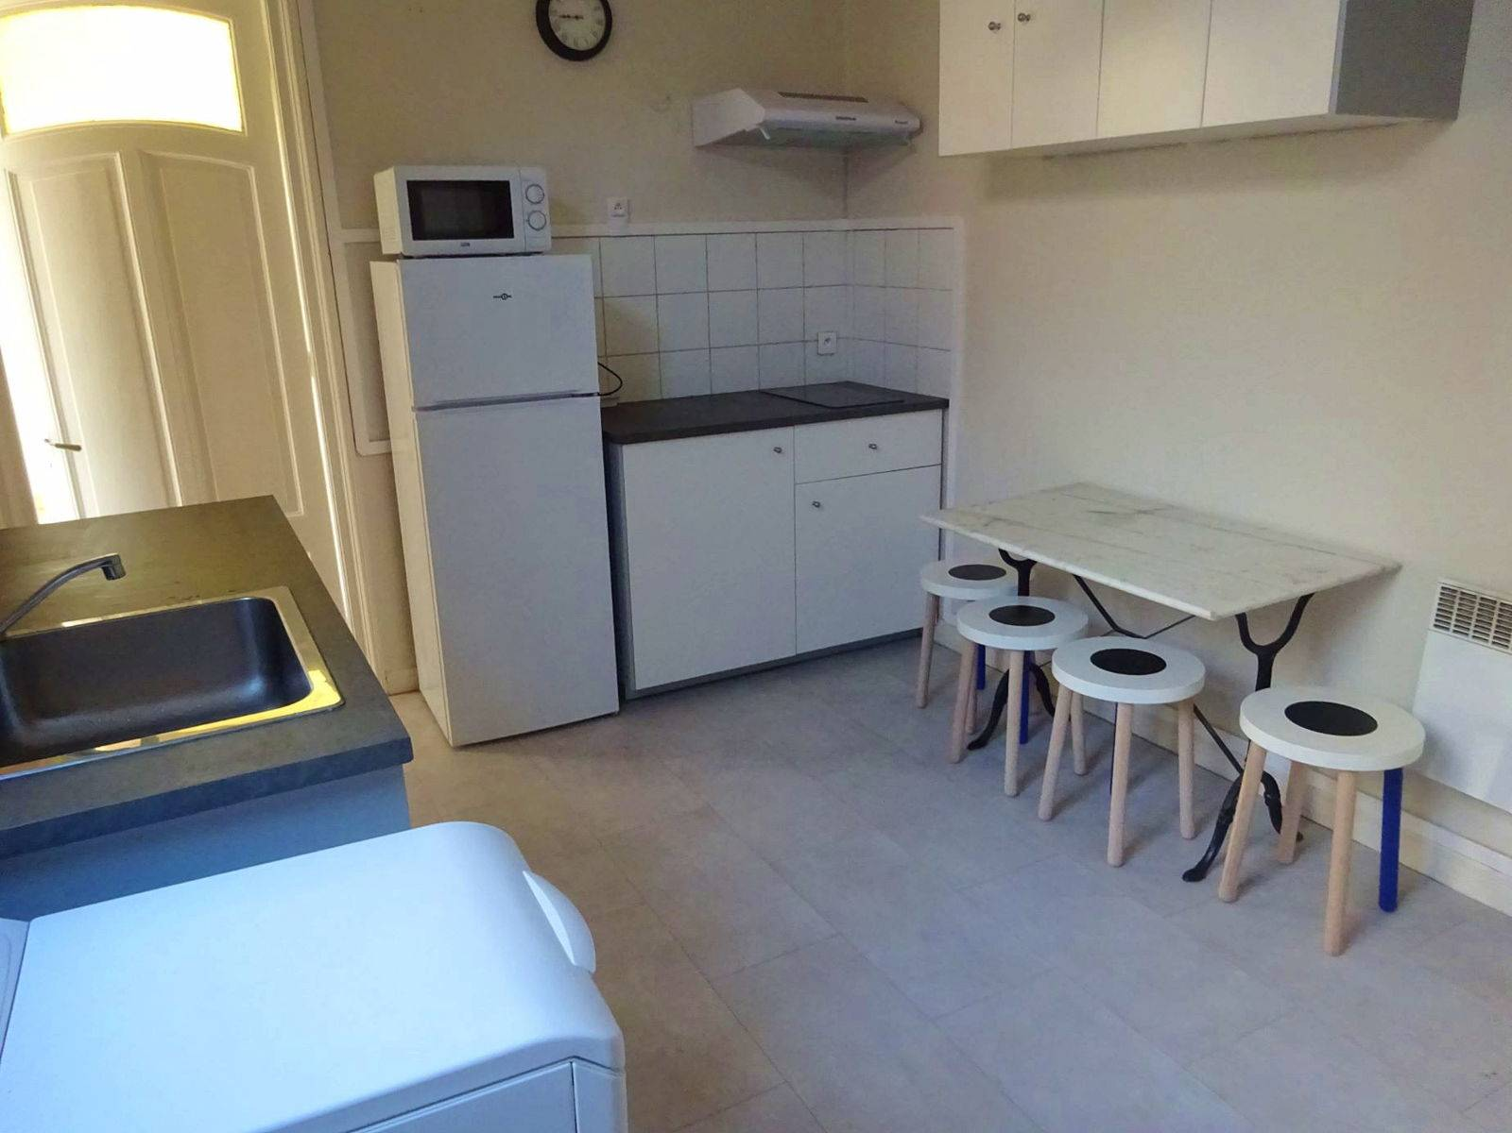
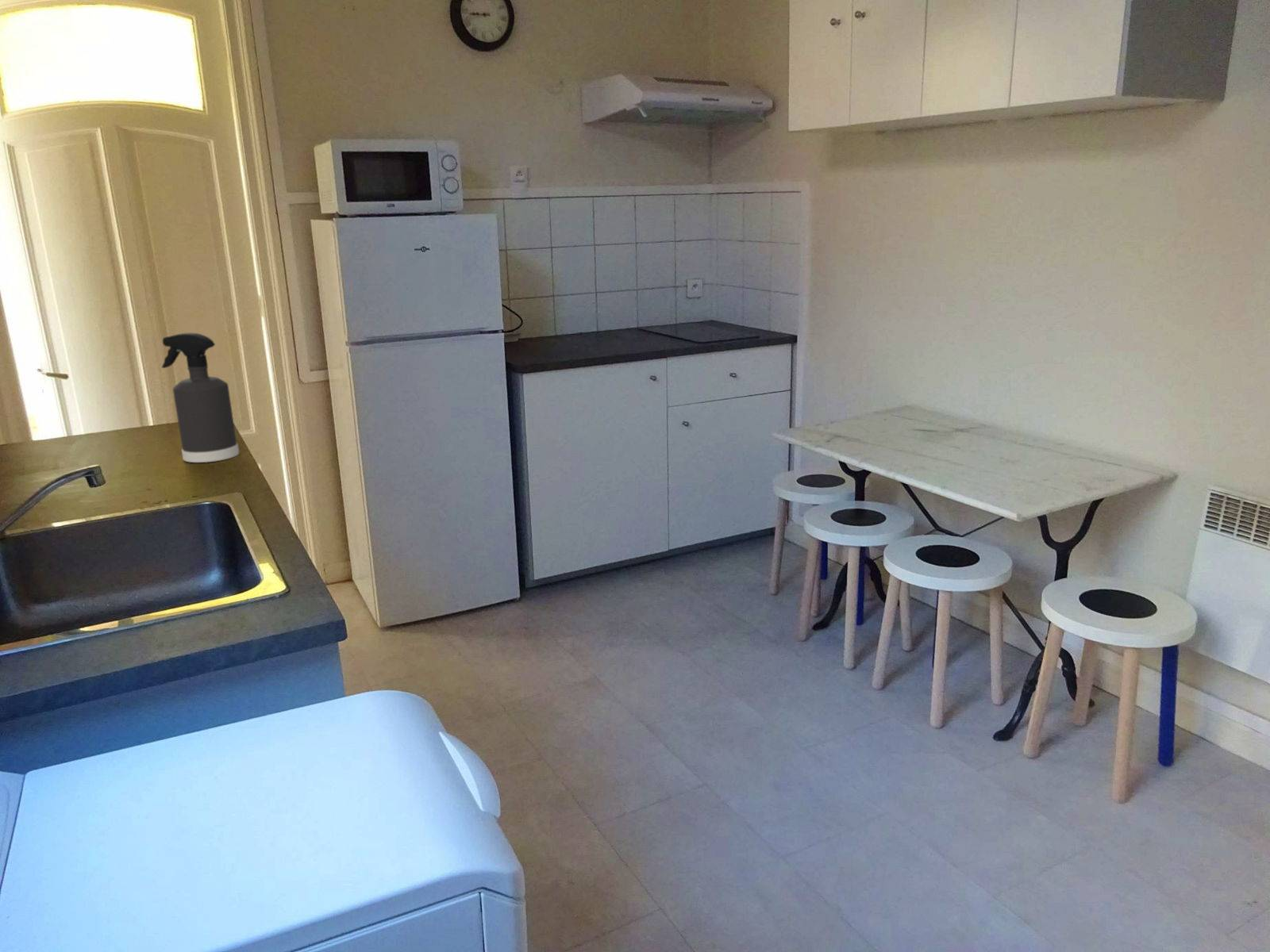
+ spray bottle (198, 395)
